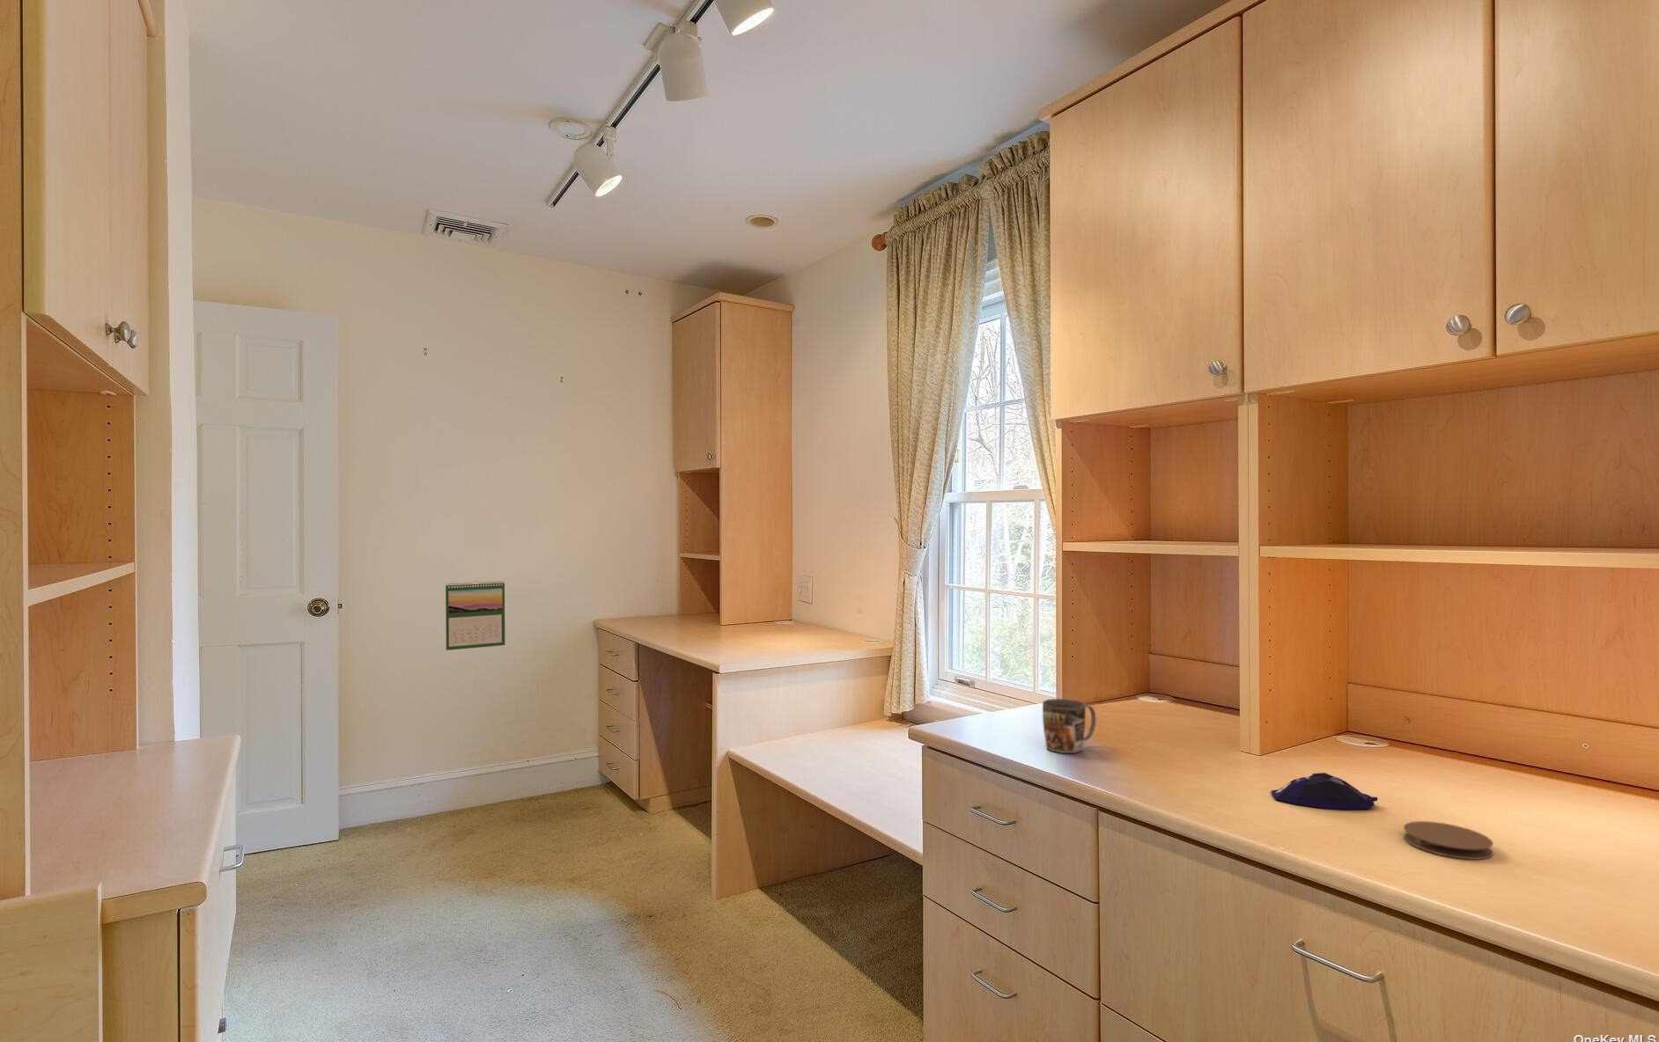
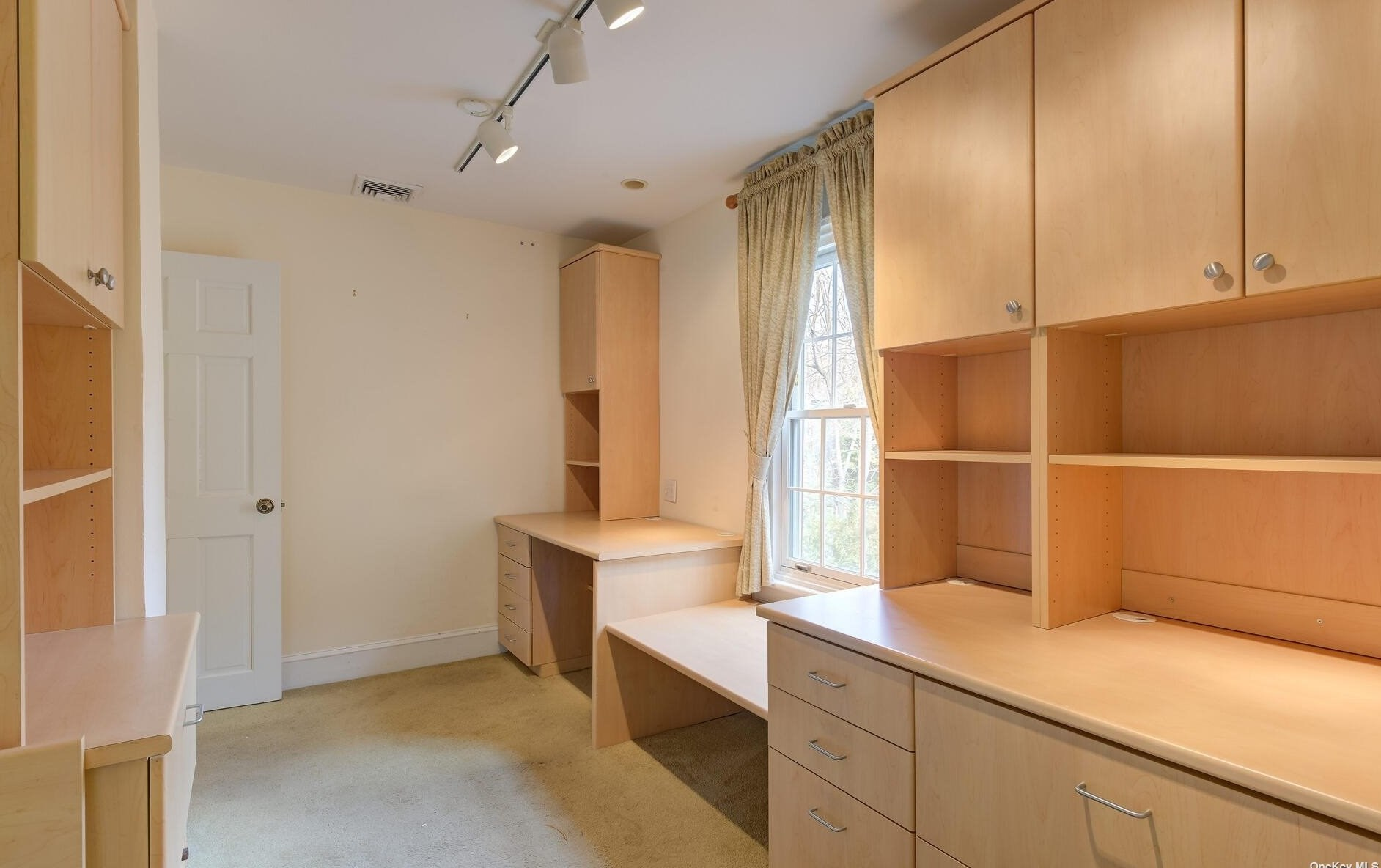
- coaster (1446, 839)
- mug (1070, 724)
- calendar (476, 615)
- computer mouse (1323, 786)
